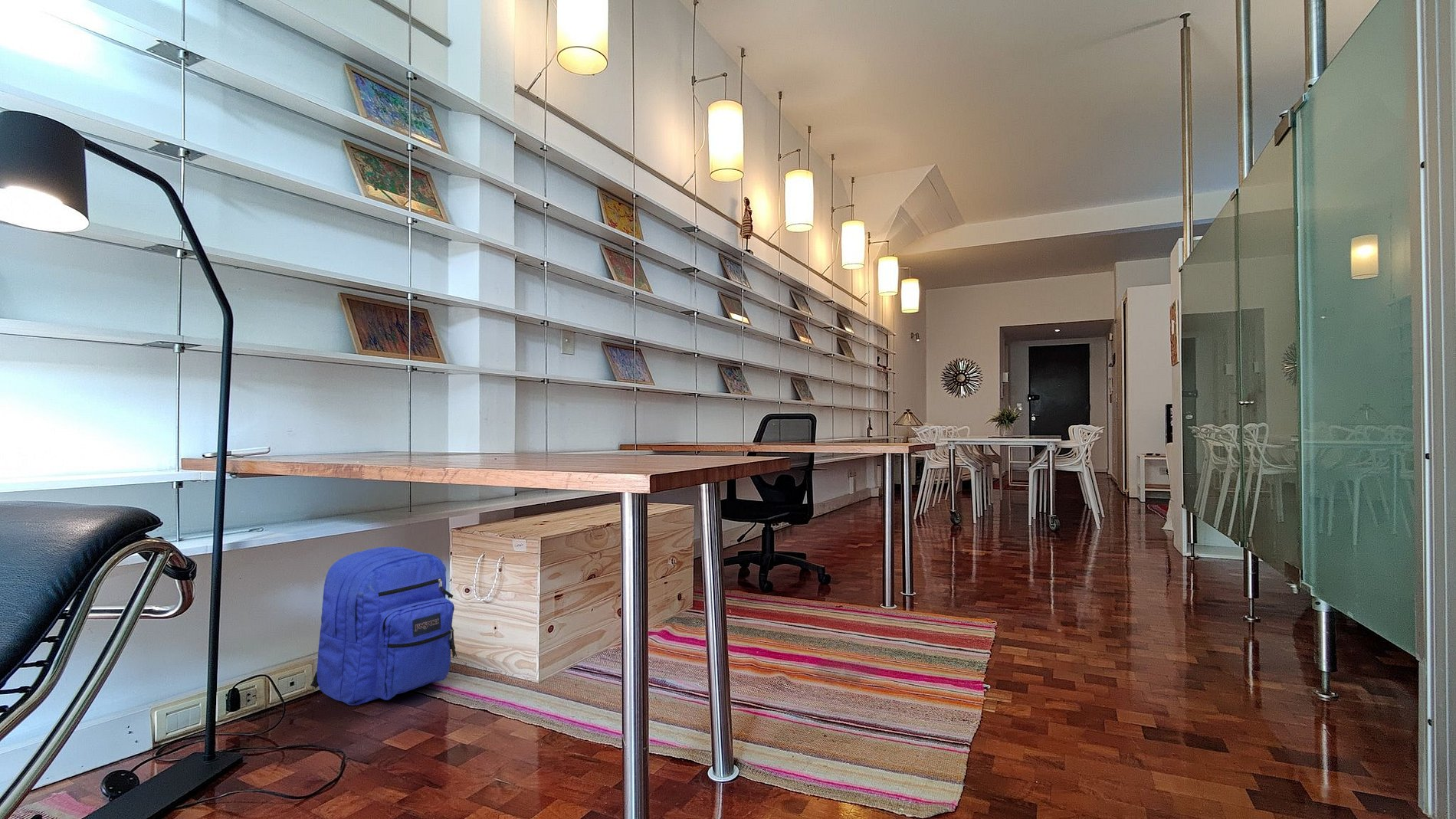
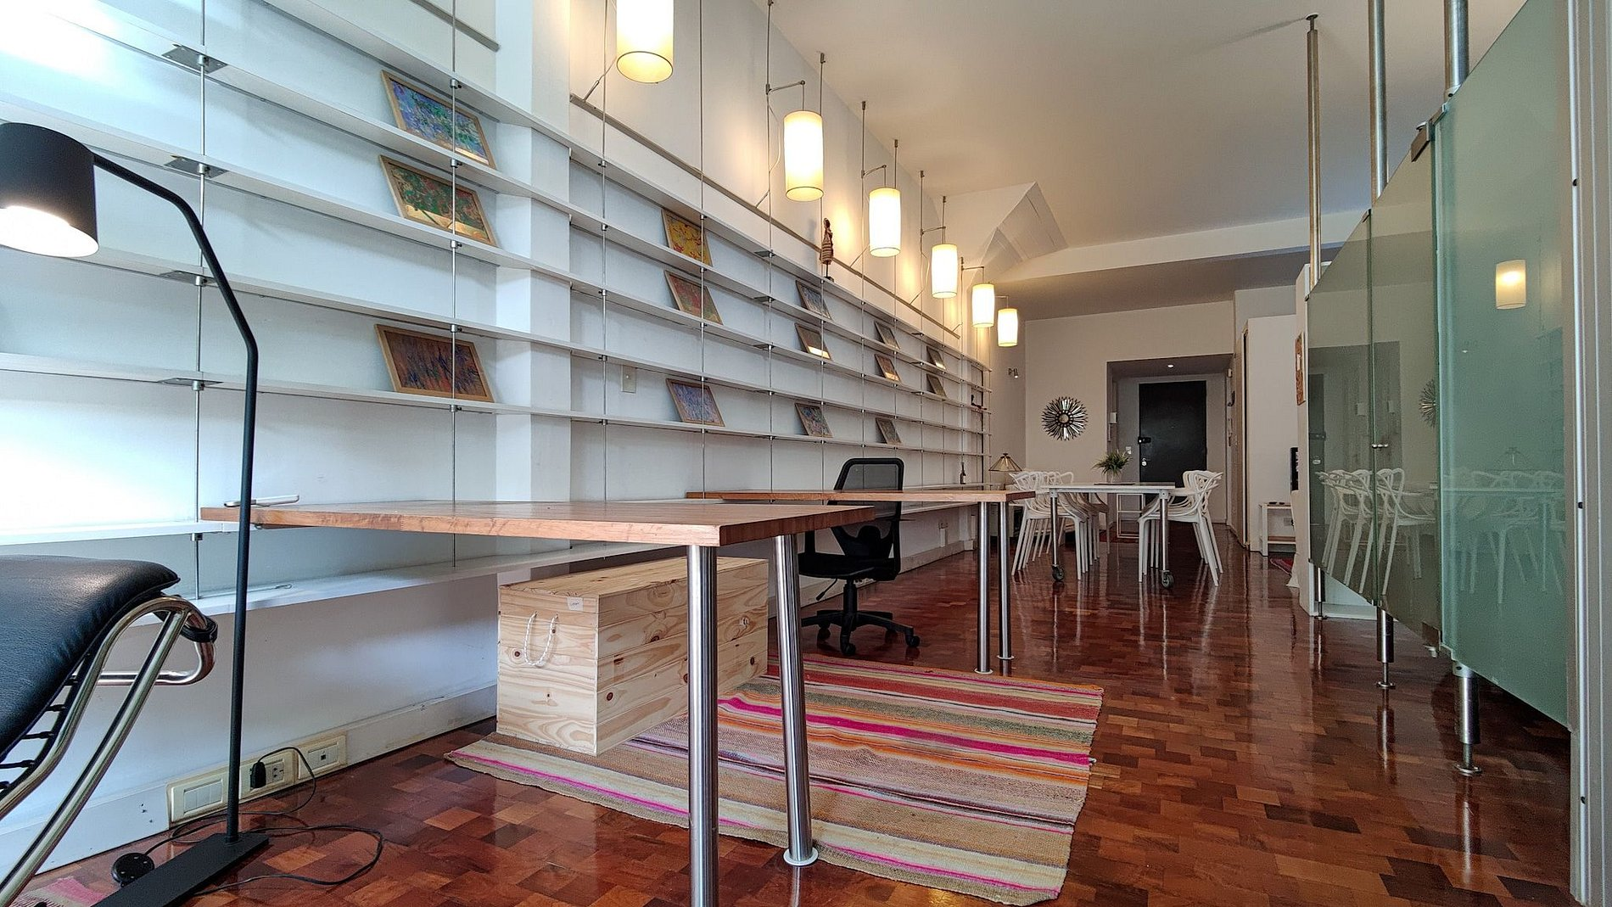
- backpack (396, 617)
